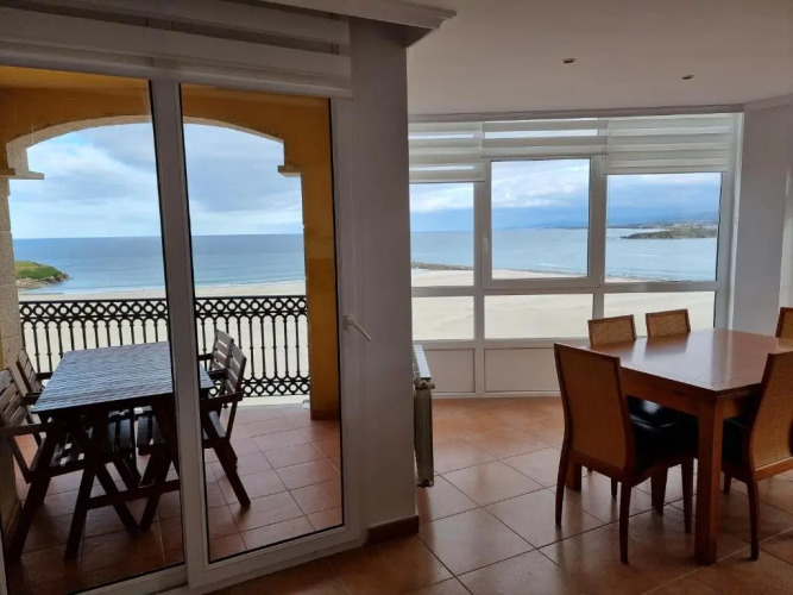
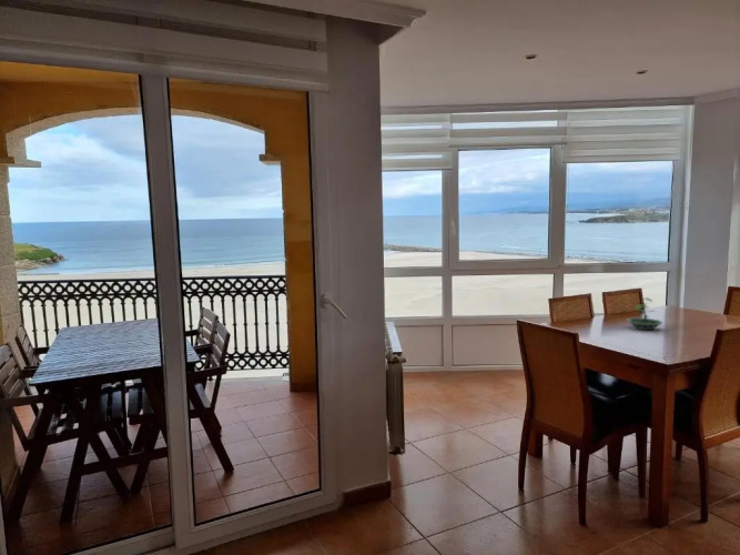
+ terrarium (645, 303)
